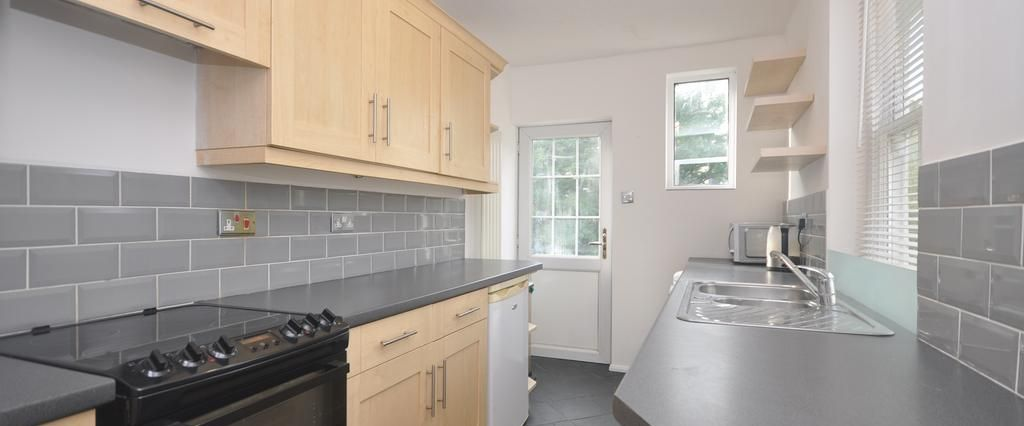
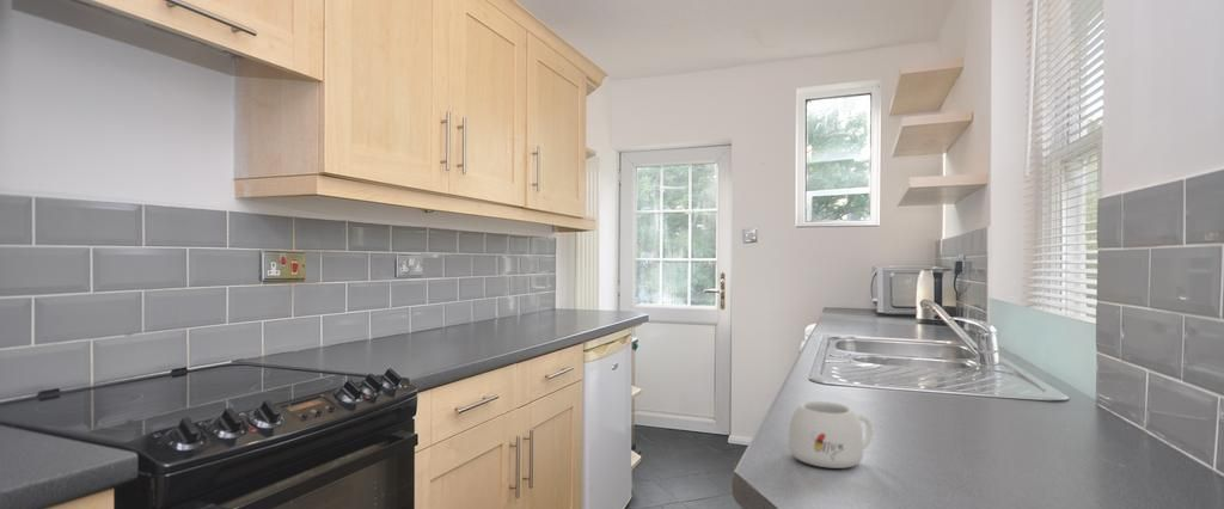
+ mug (833, 431)
